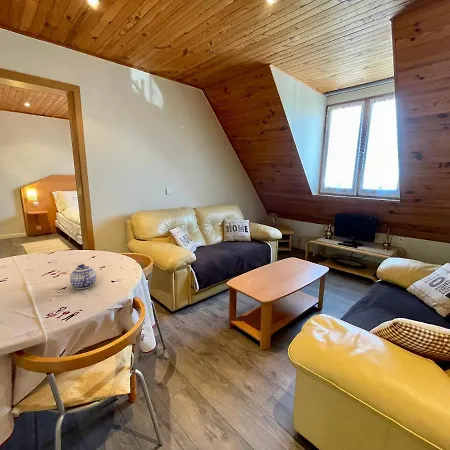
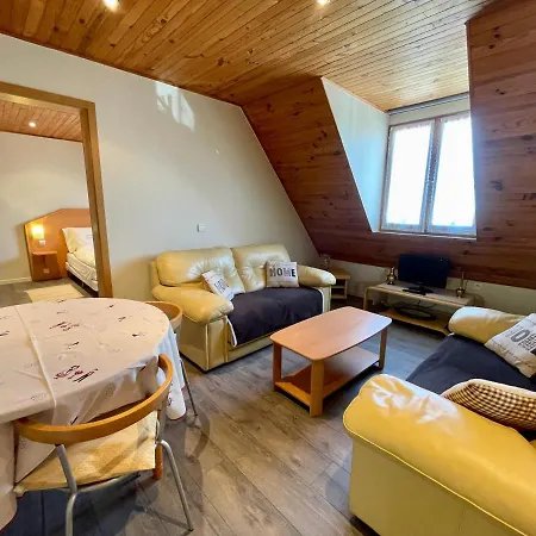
- teapot (83, 275)
